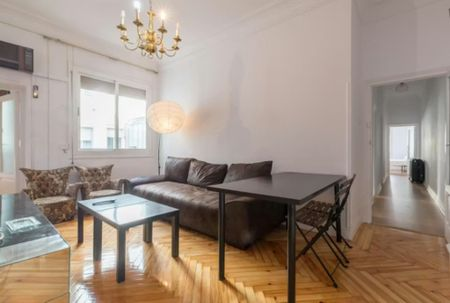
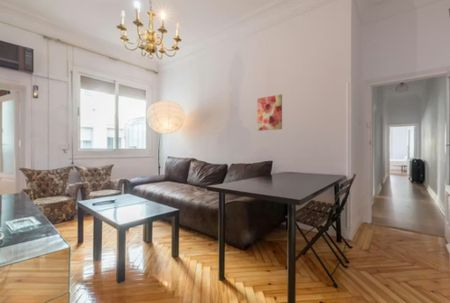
+ wall art (269, 113)
